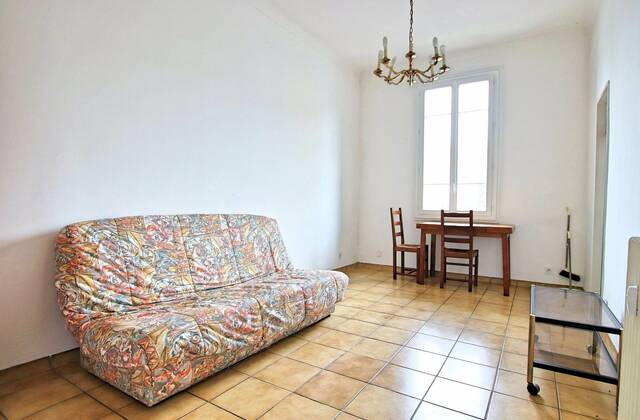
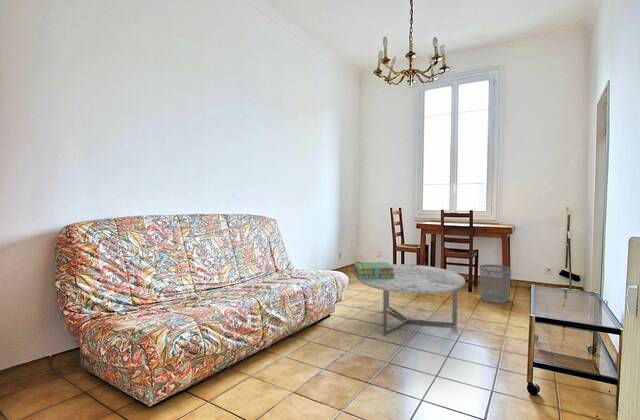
+ stack of books (373, 269)
+ coffee table (410, 293)
+ waste bin (494, 283)
